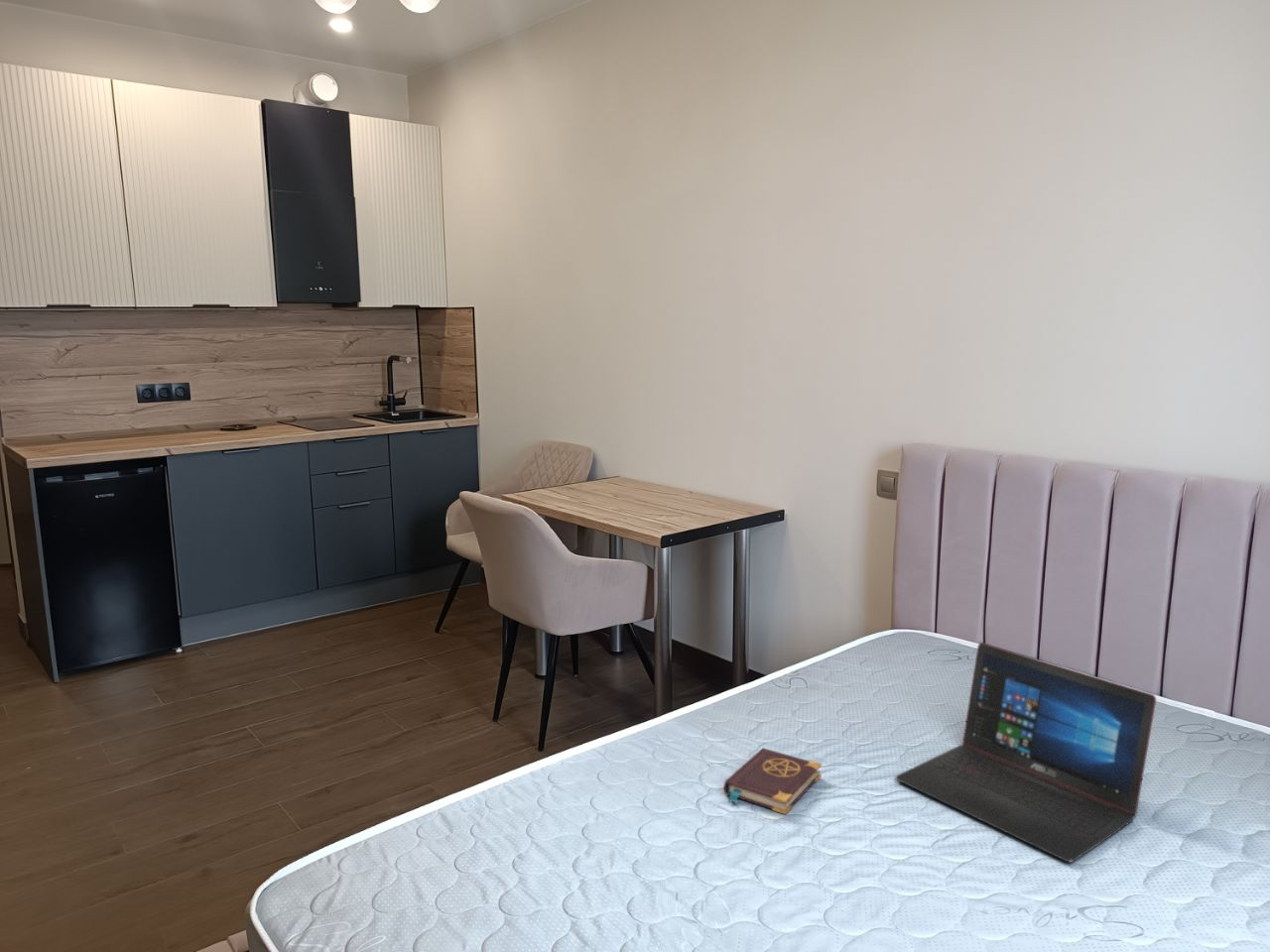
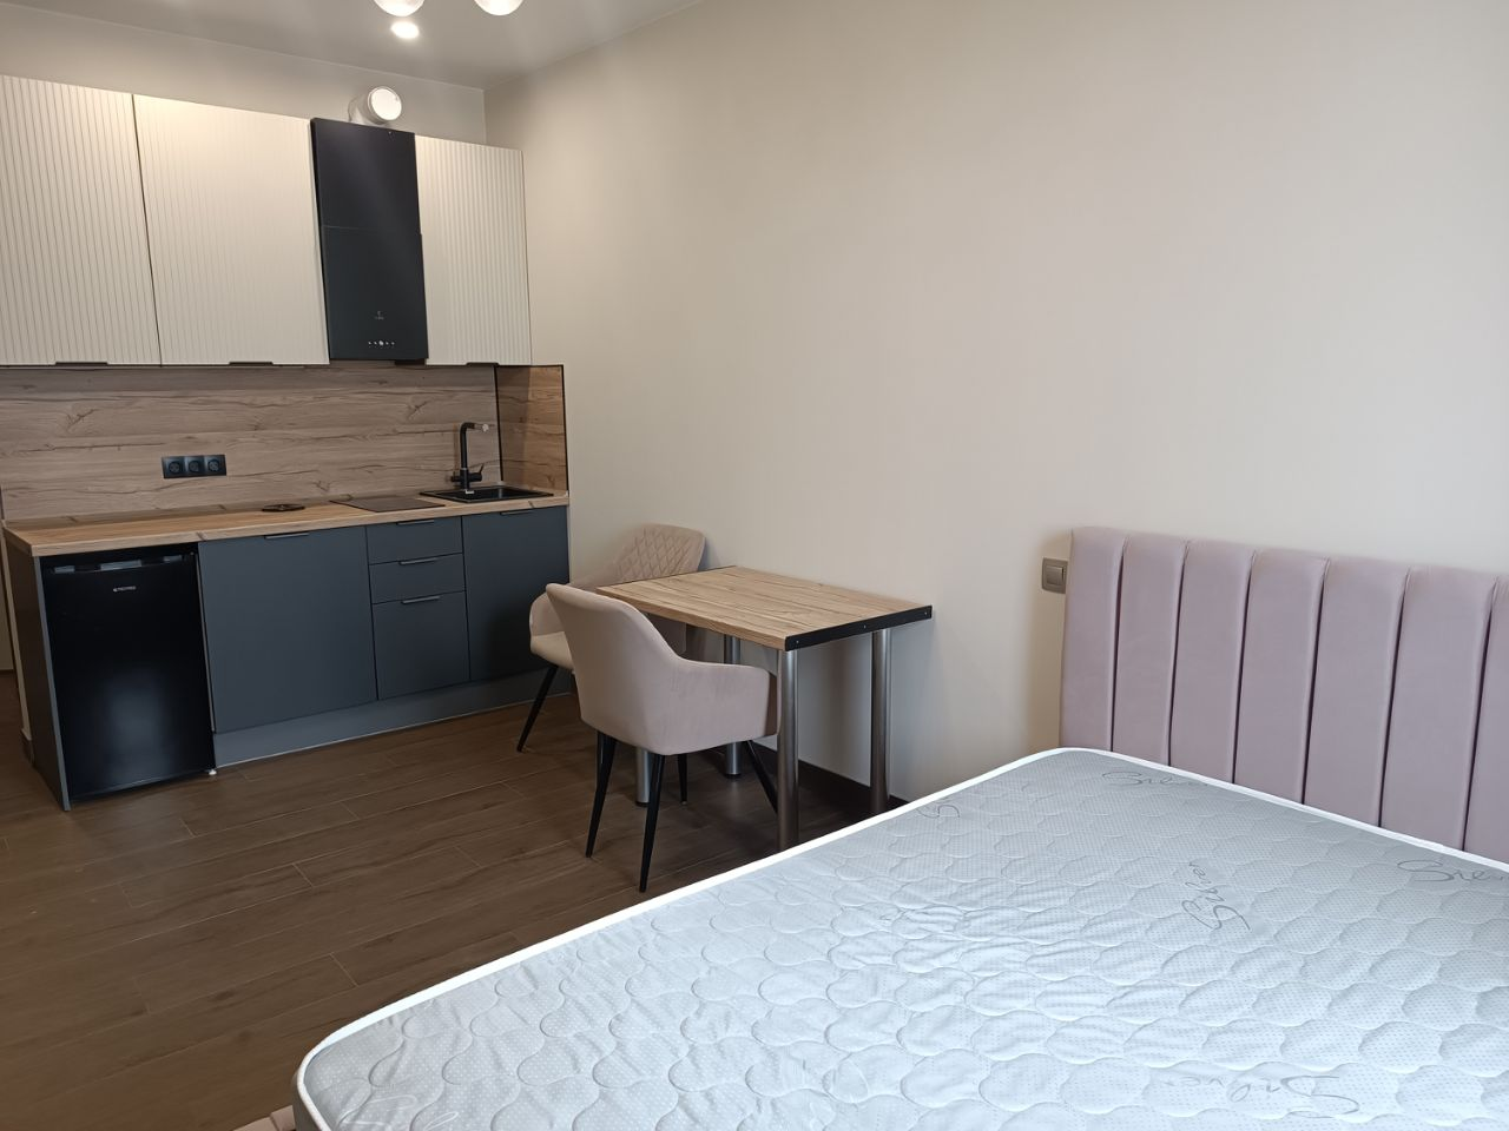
- book (773, 778)
- laptop (1019, 740)
